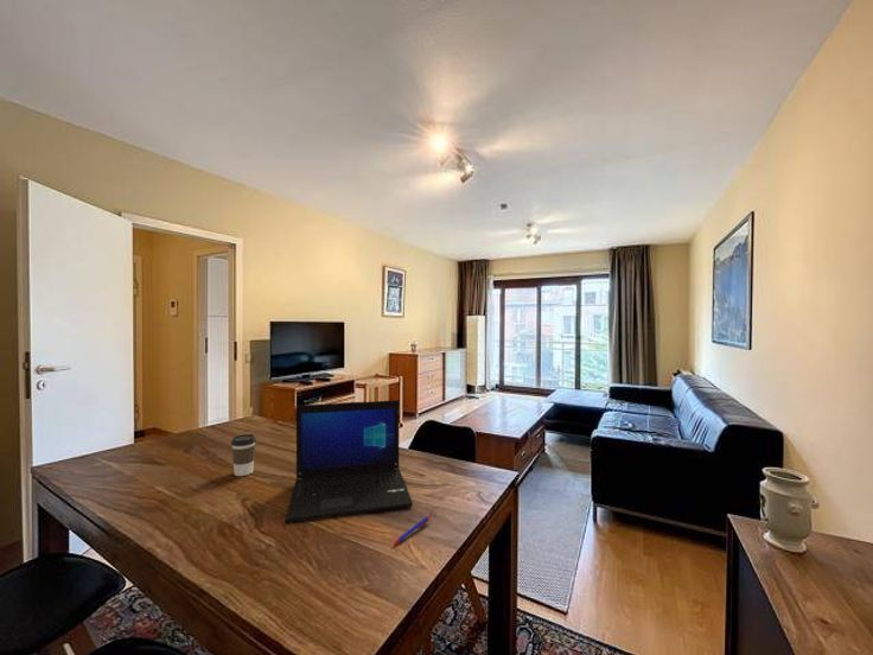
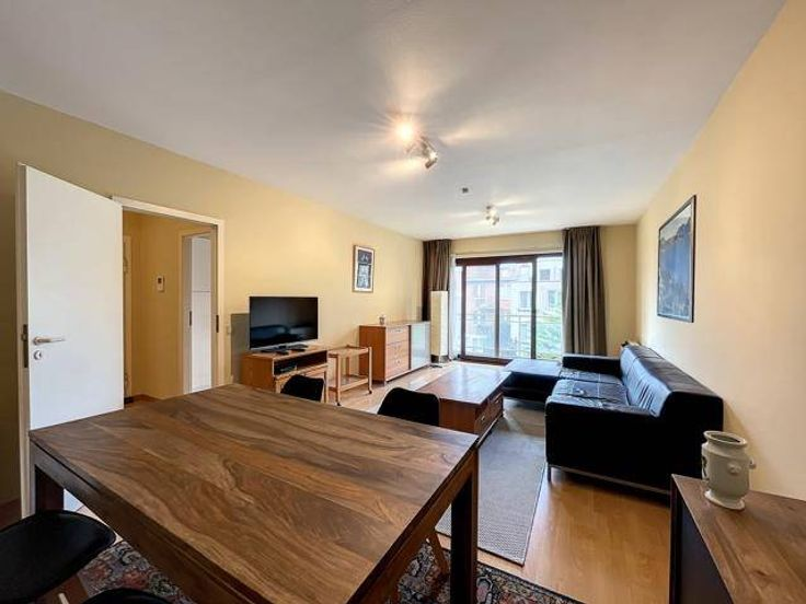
- coffee cup (243, 454)
- pen (412, 529)
- laptop (350, 452)
